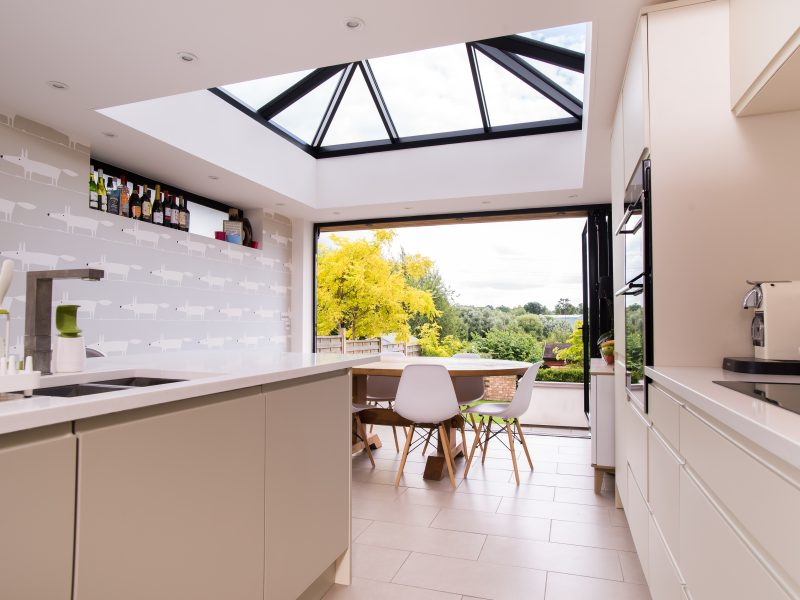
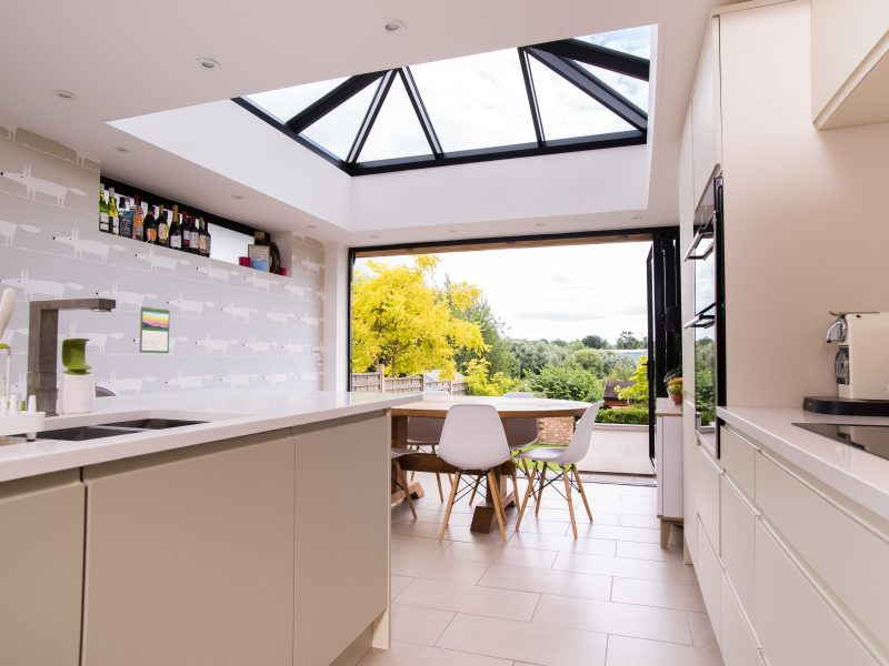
+ calendar (154, 330)
